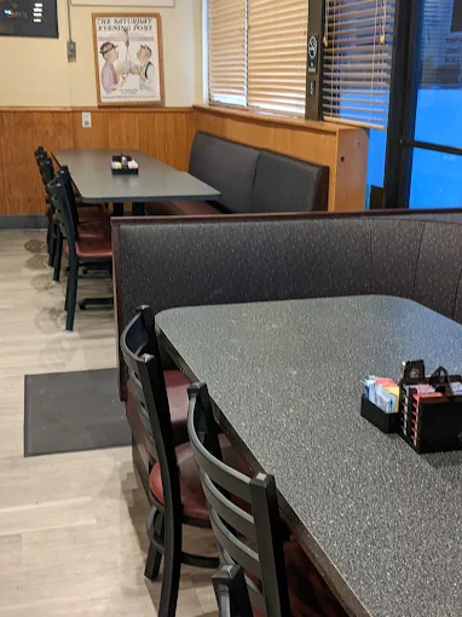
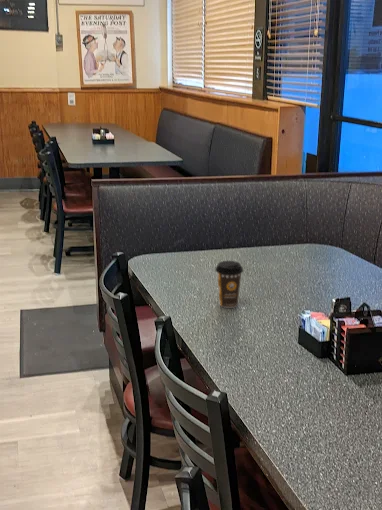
+ coffee cup (228, 284)
